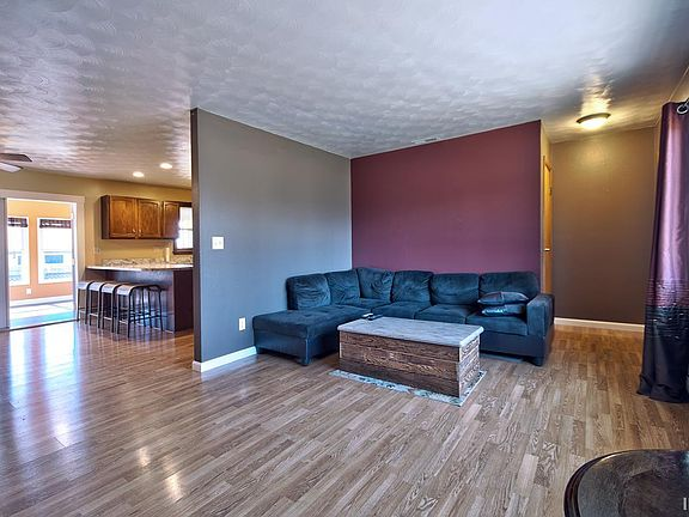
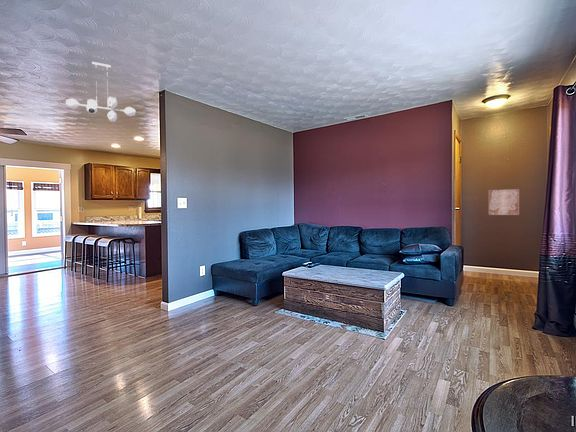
+ wall art (503, 202)
+ ceiling light fixture (107, 91)
